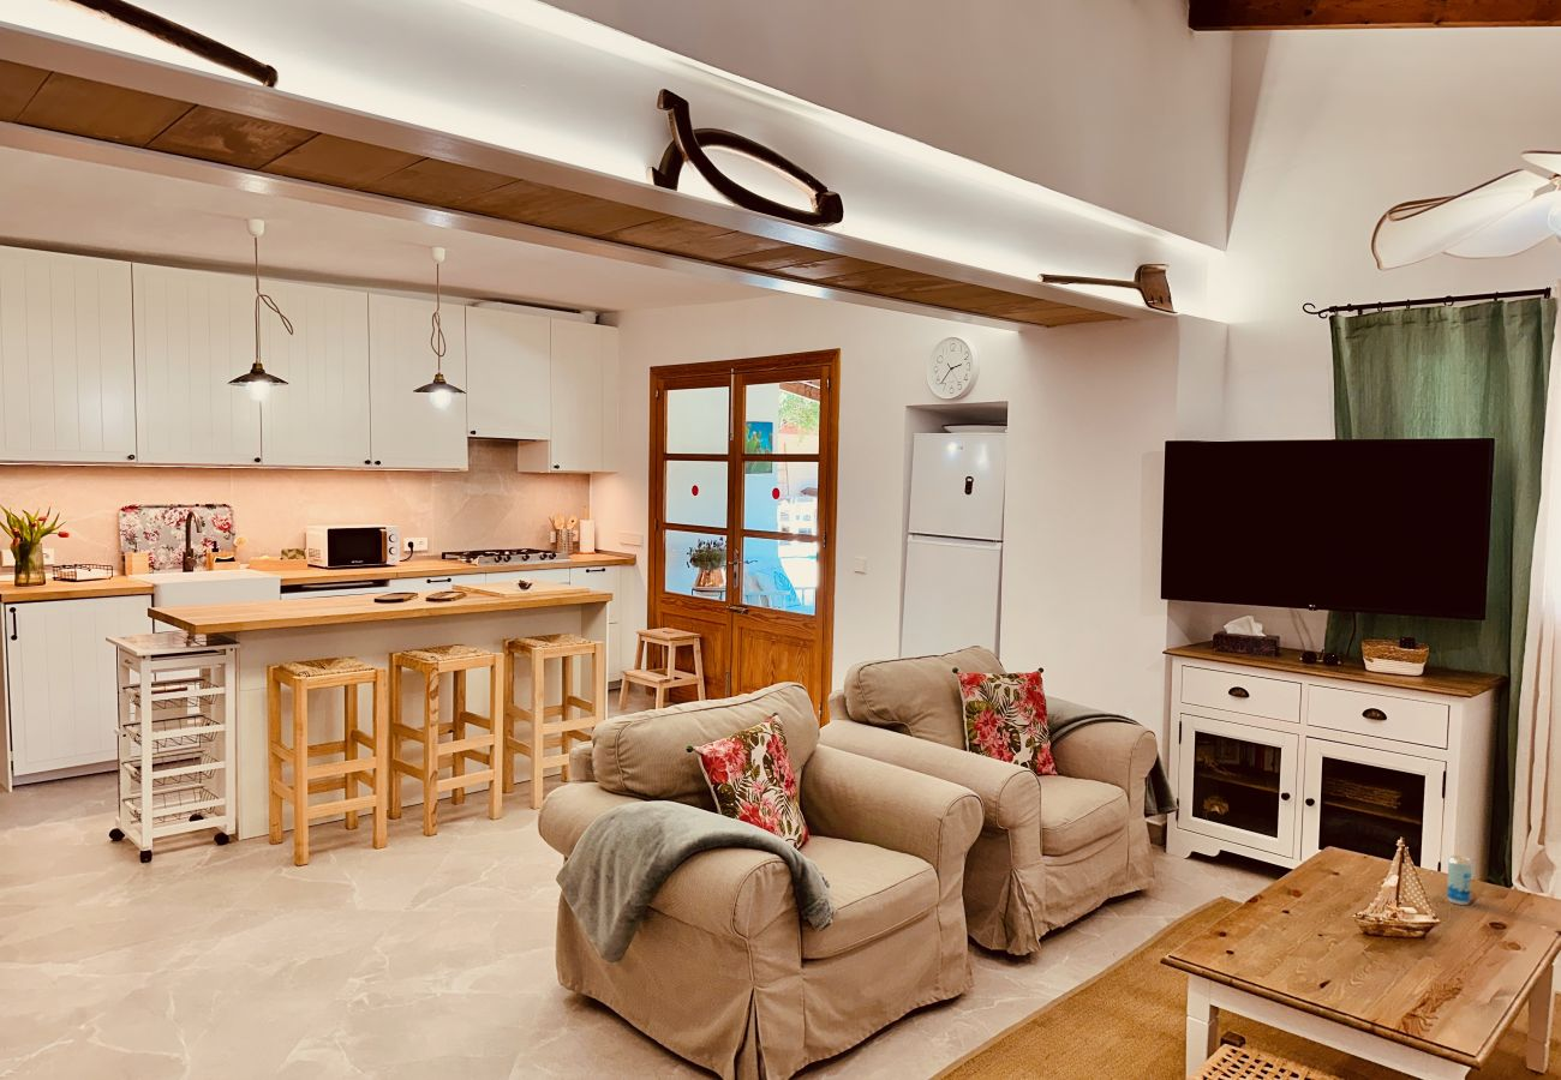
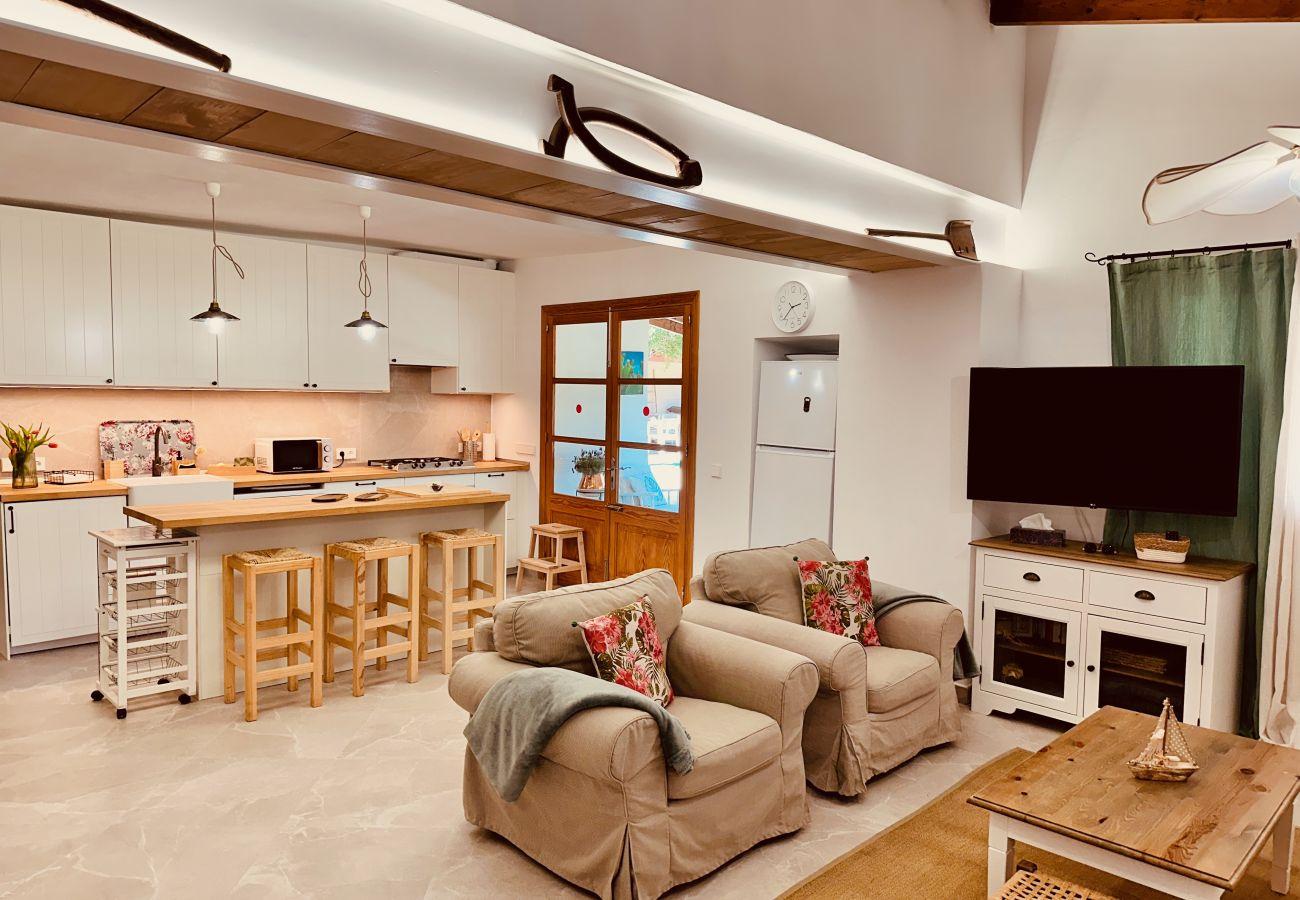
- beverage can (1459, 880)
